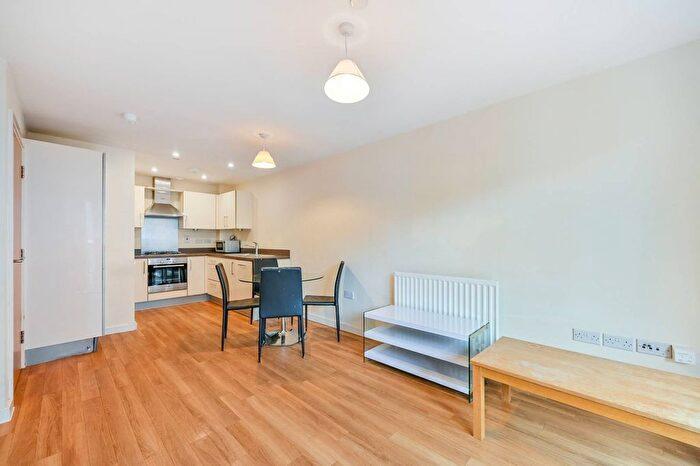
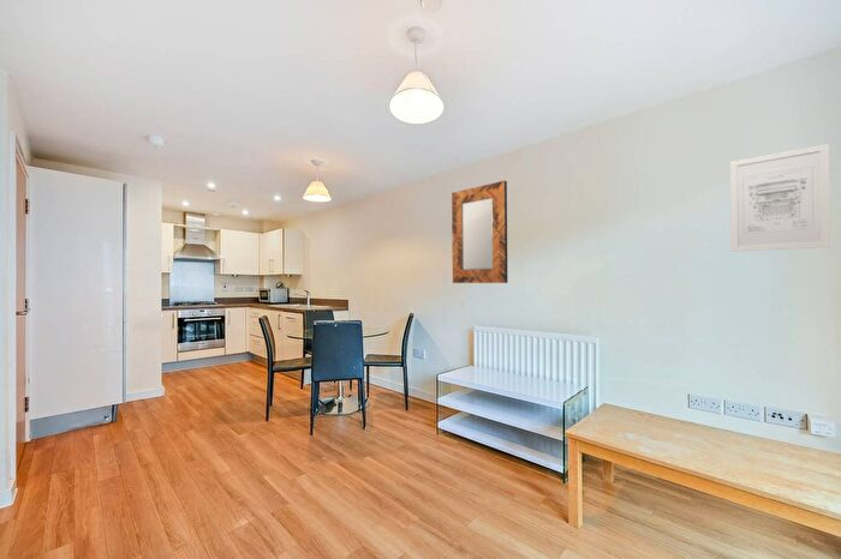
+ wall art (776, 202)
+ home mirror (477, 235)
